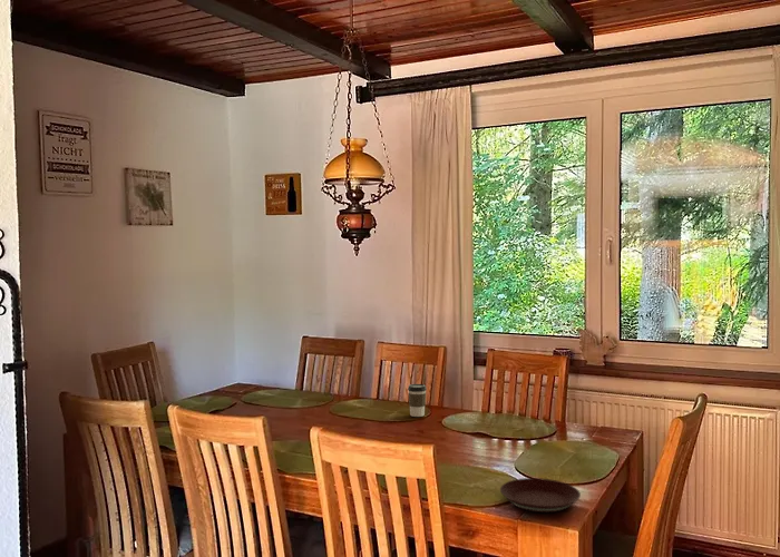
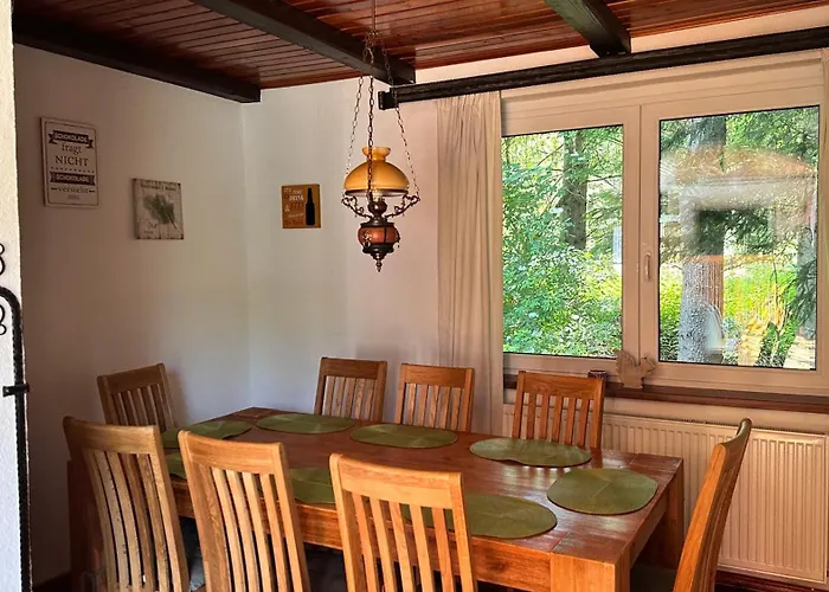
- plate (539, 496)
- coffee cup (417, 400)
